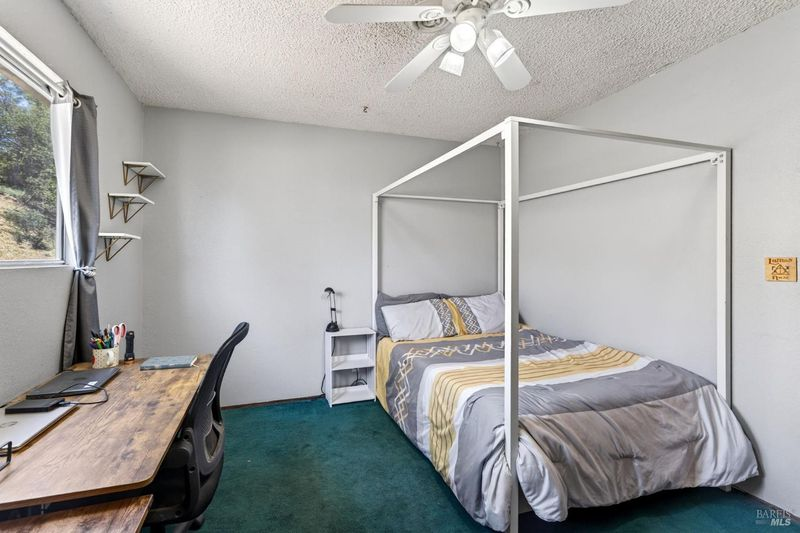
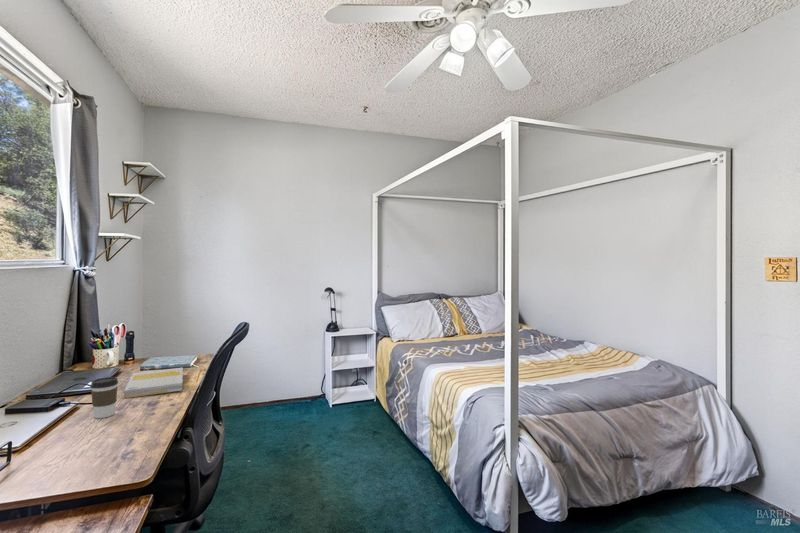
+ book (156, 381)
+ coffee cup (104, 397)
